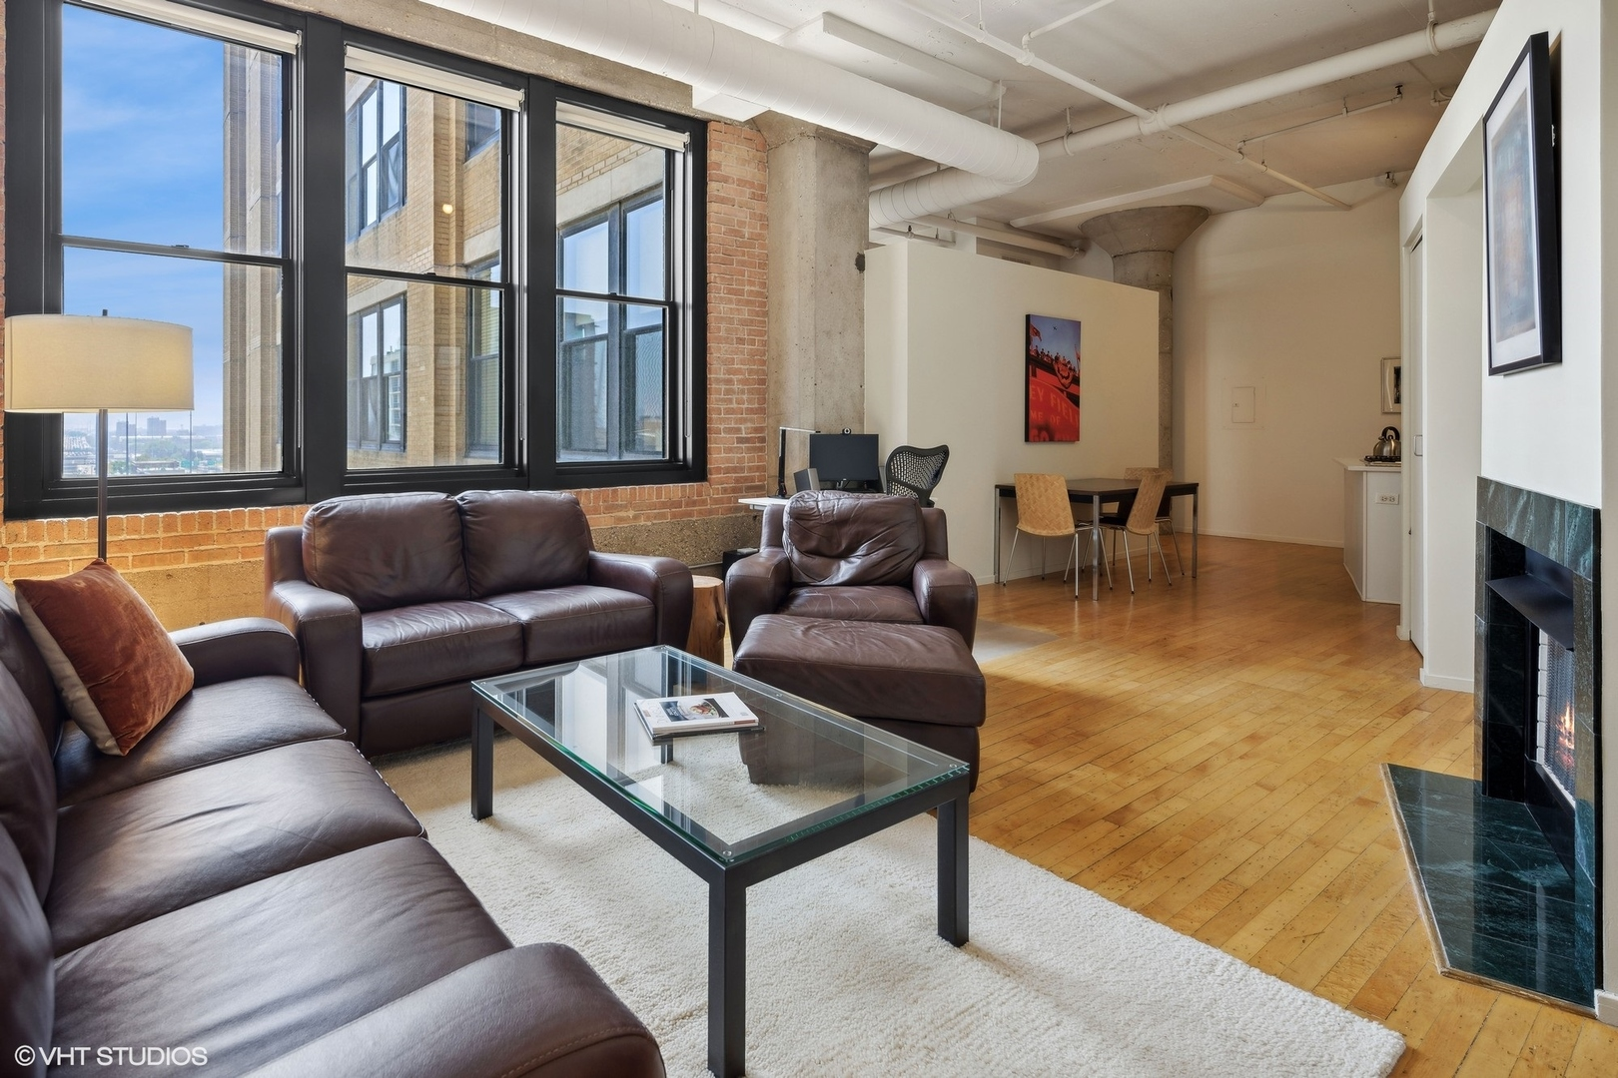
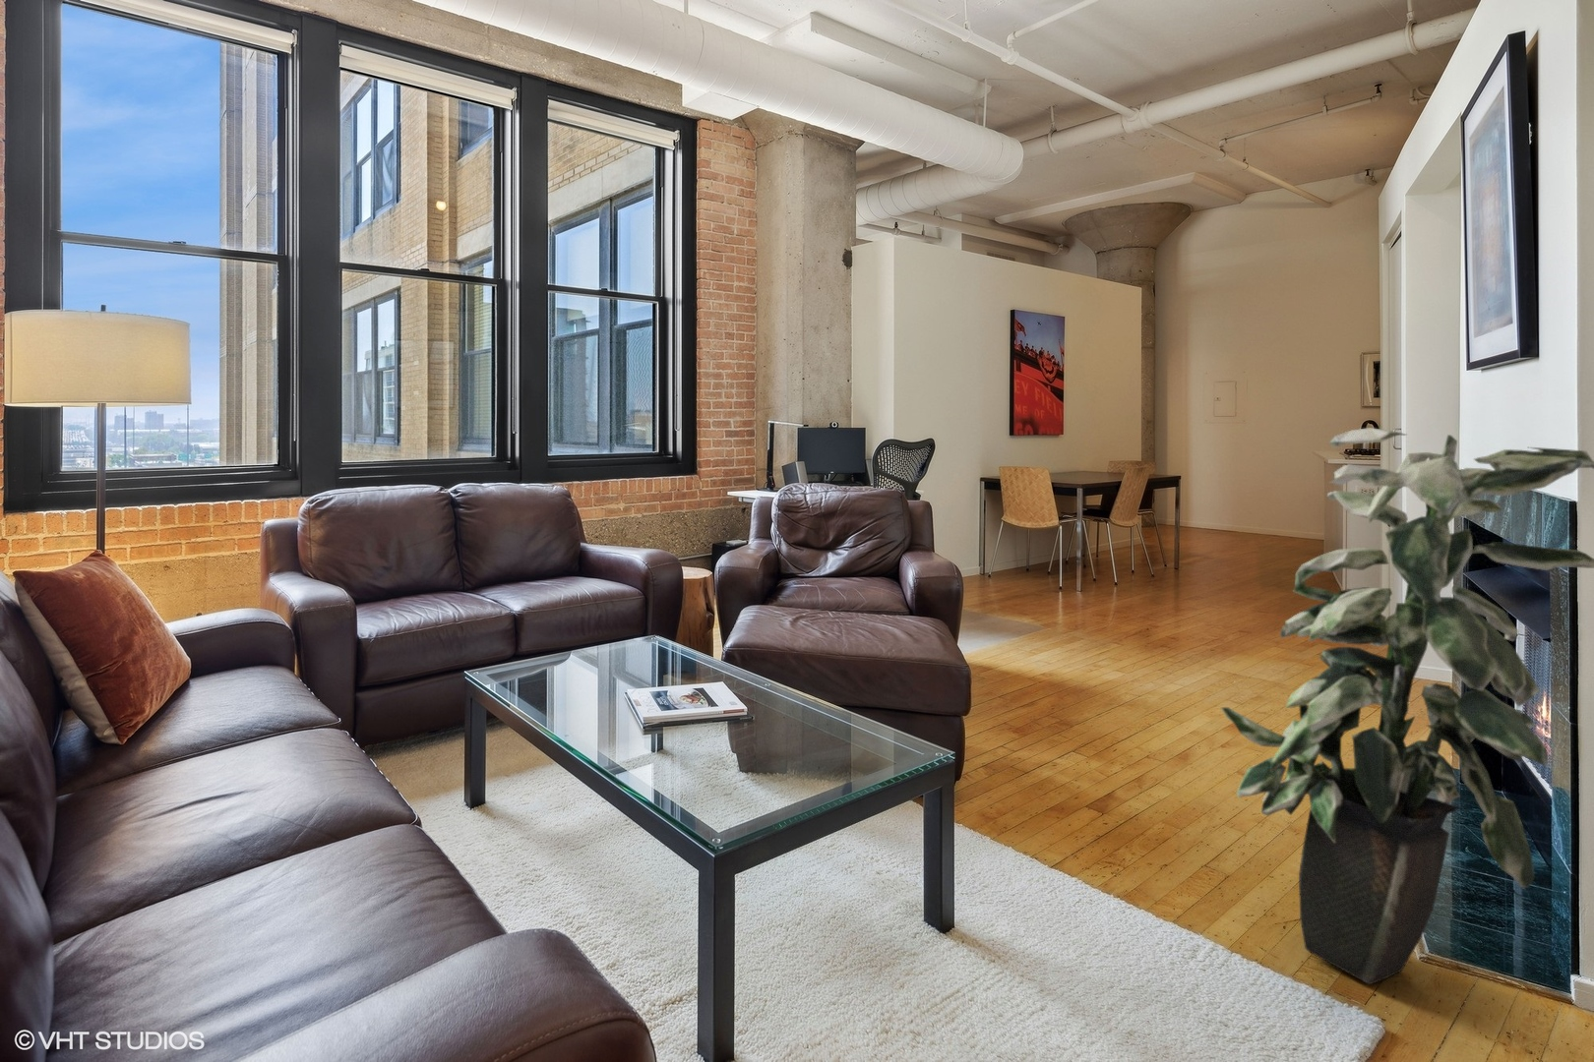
+ indoor plant (1395, 699)
